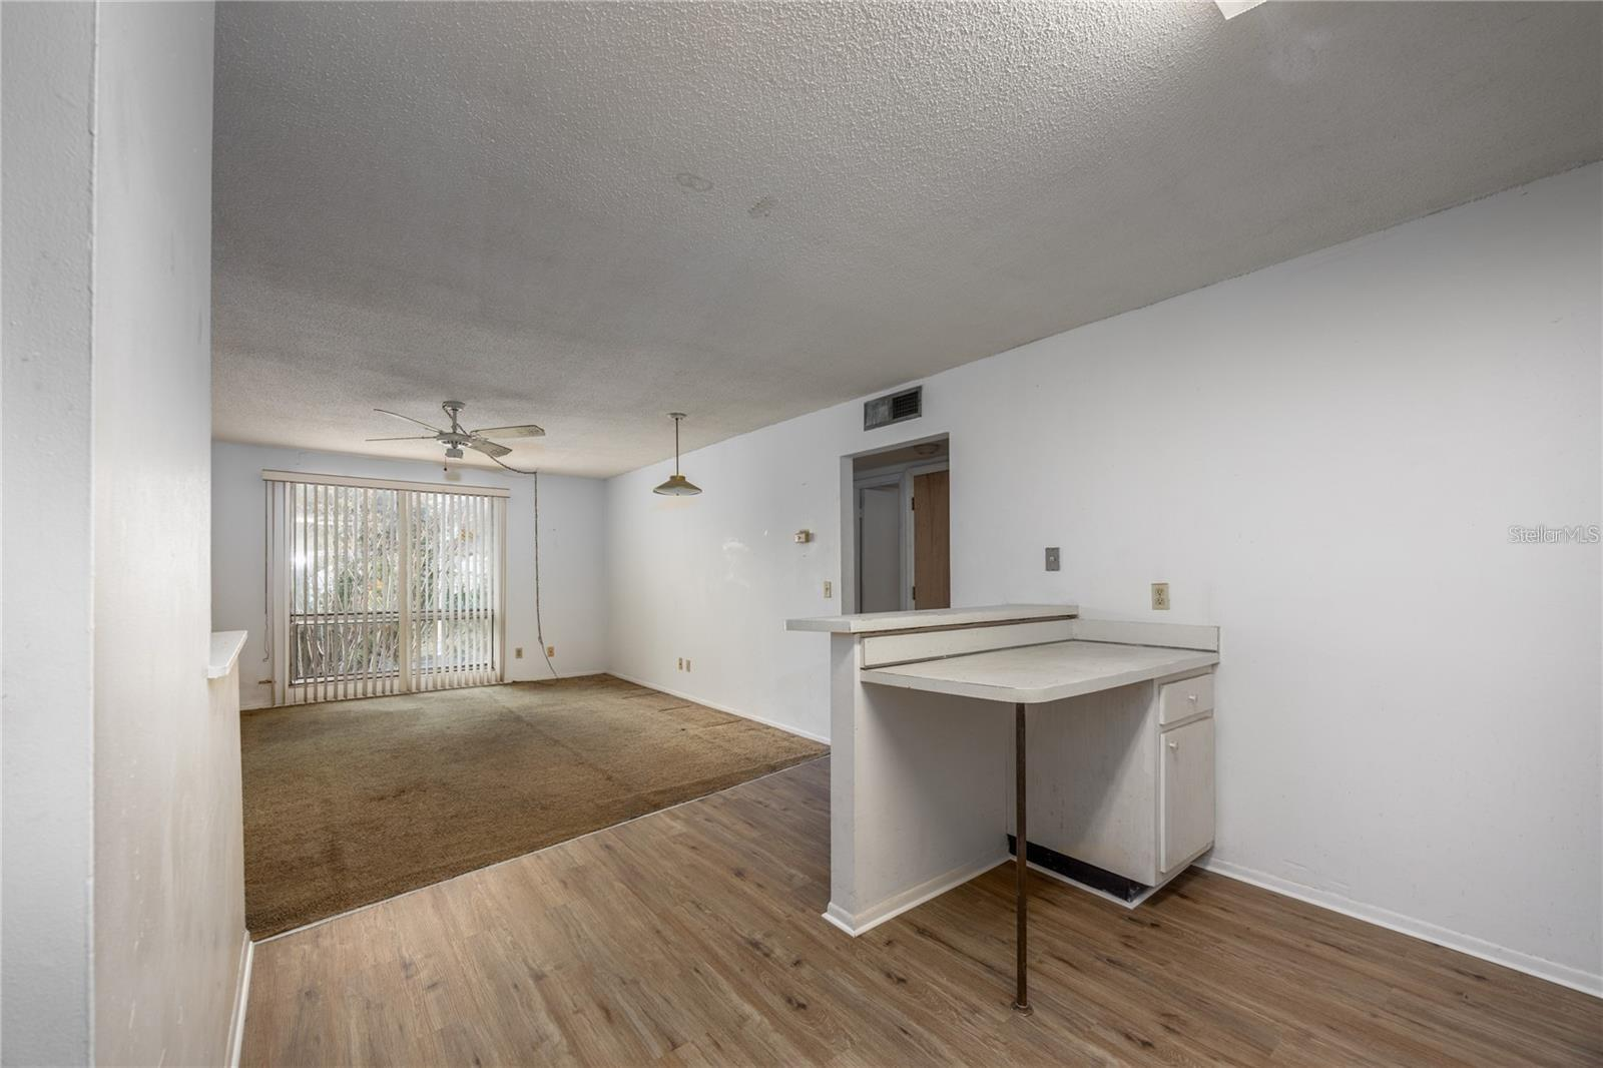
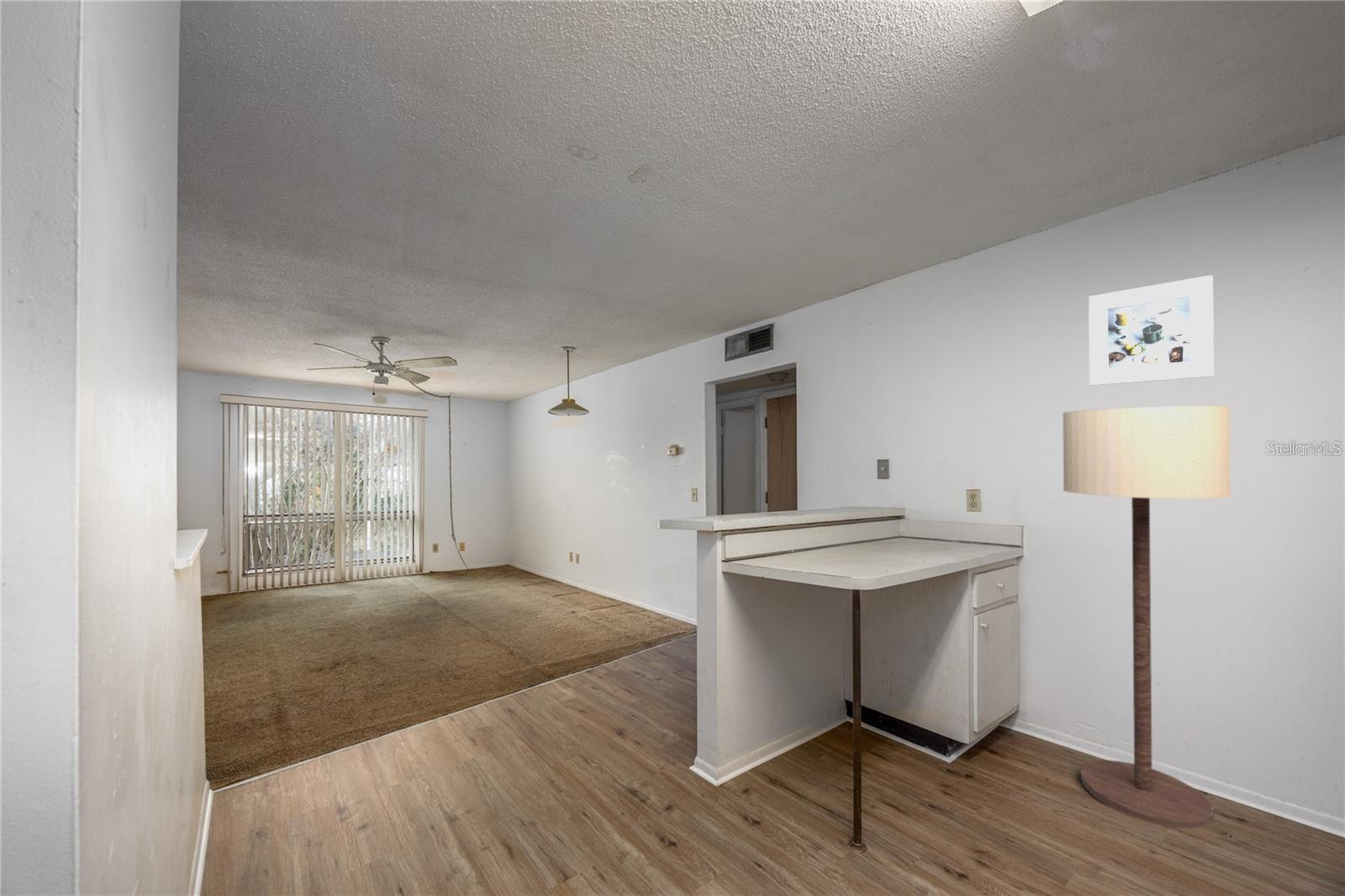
+ floor lamp (1142, 603)
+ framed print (1147, 334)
